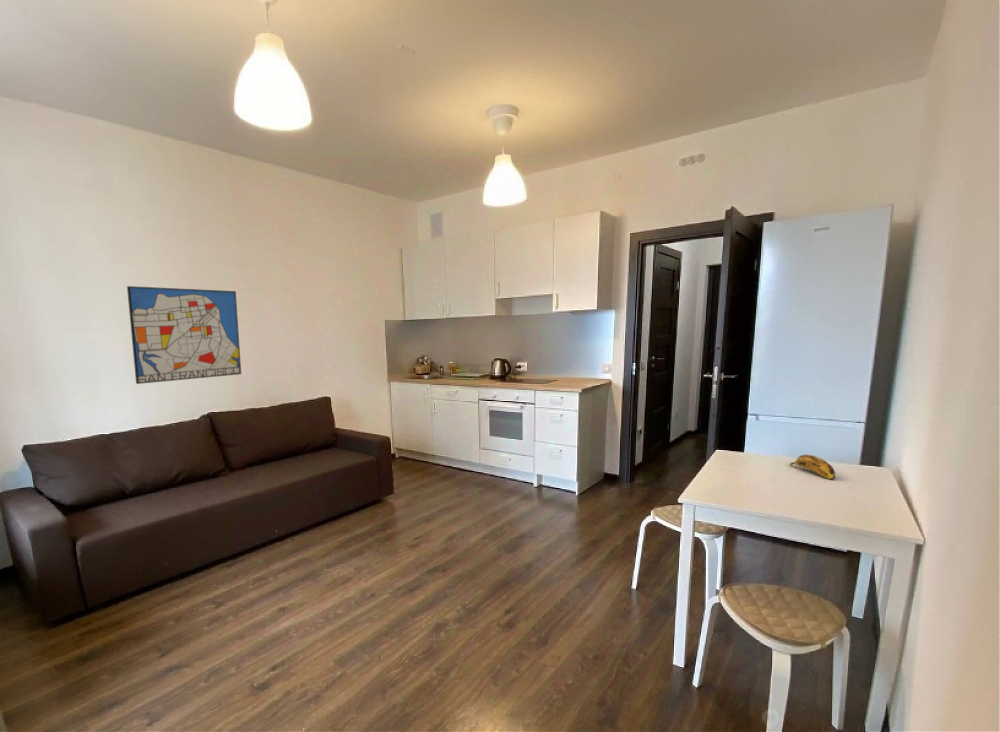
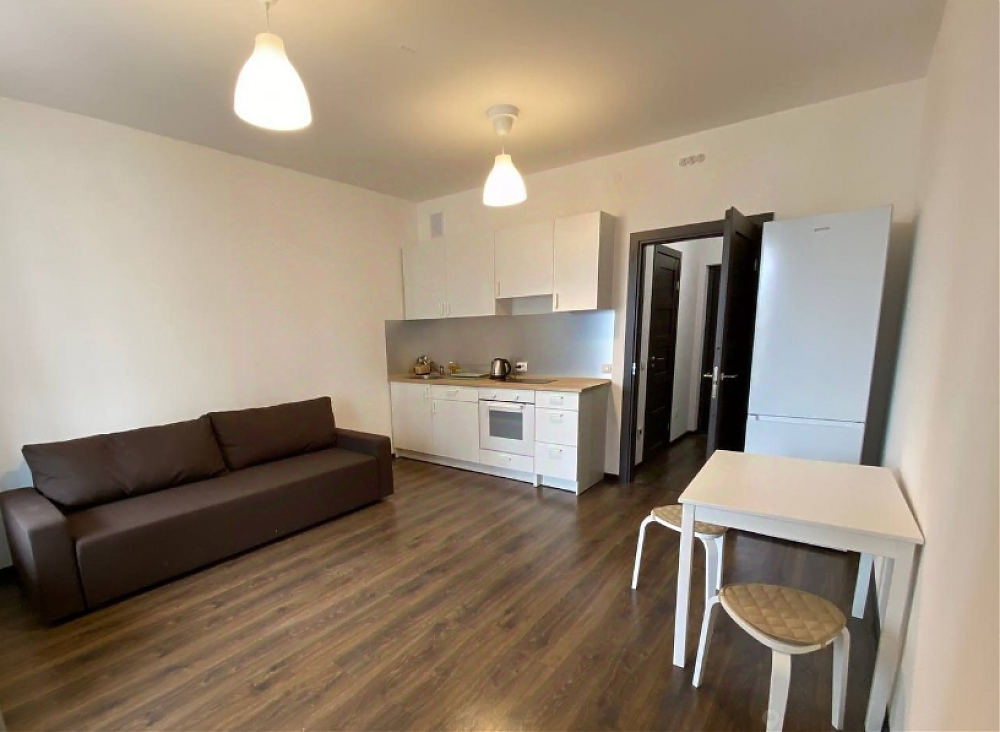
- wall art (189, 334)
- banana (811, 464)
